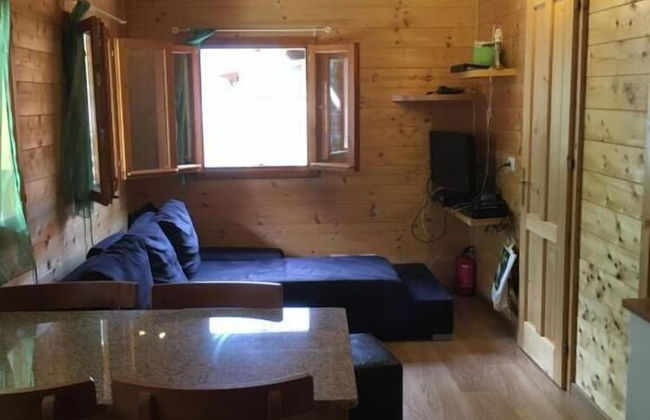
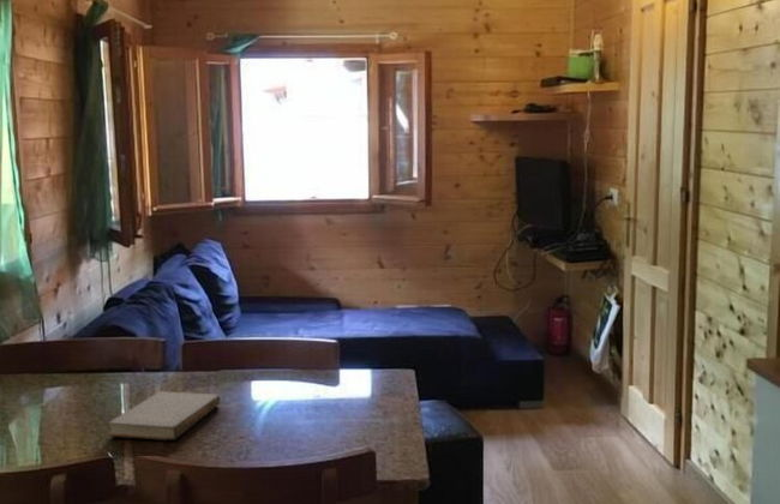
+ book (167, 414)
